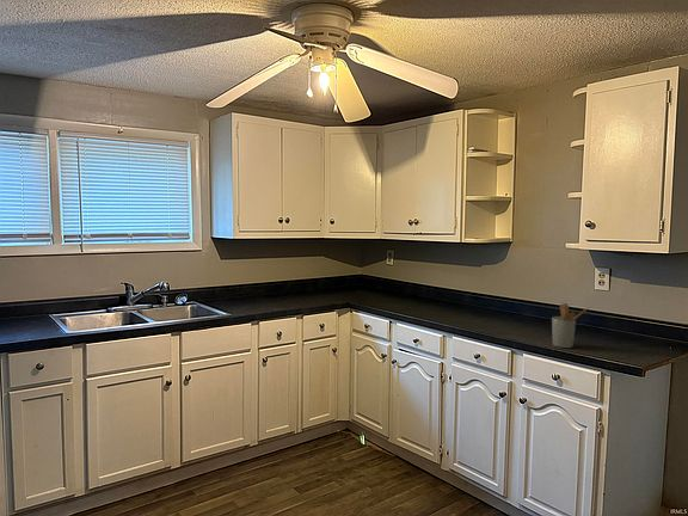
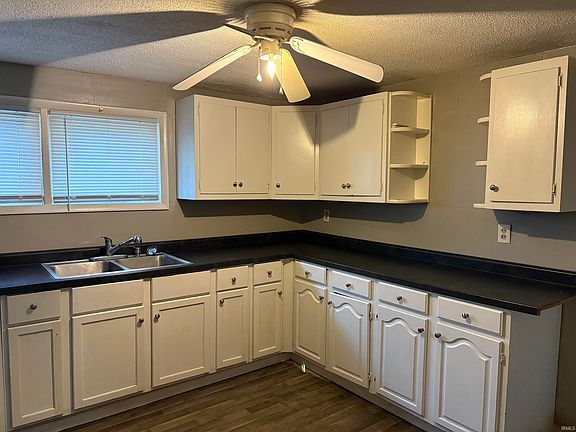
- utensil holder (570, 325)
